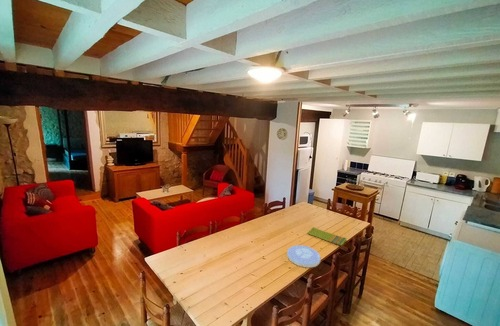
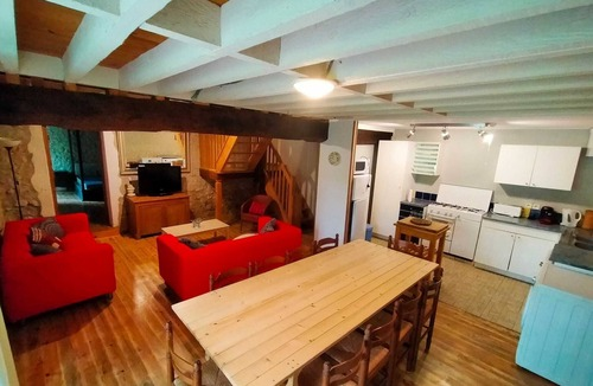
- dish towel (326, 235)
- plate (303, 254)
